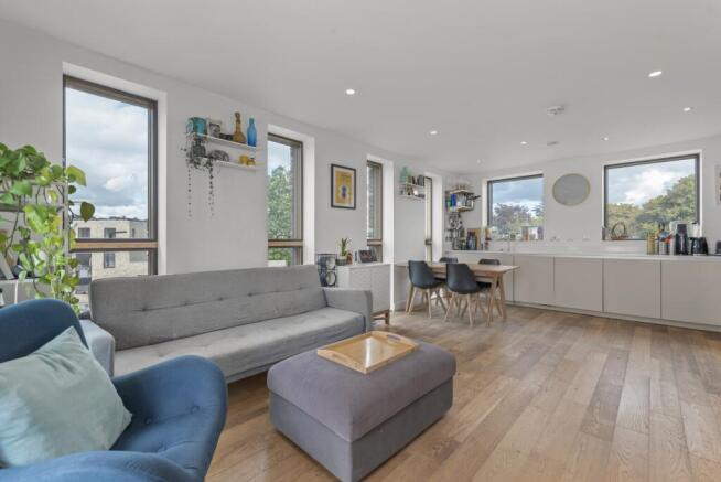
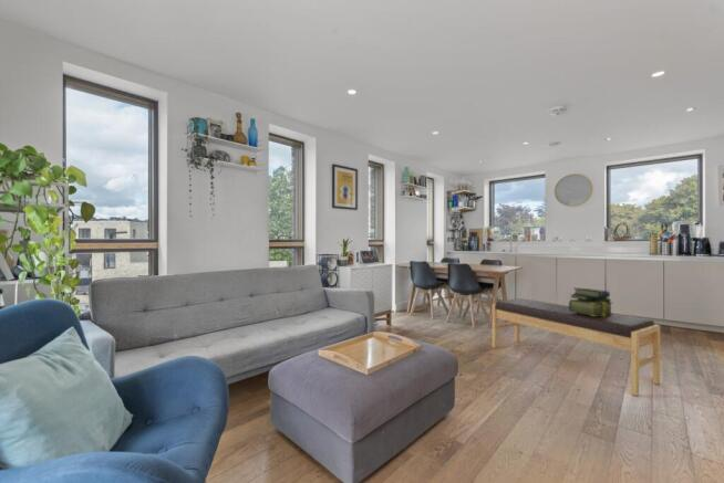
+ bench (563, 334)
+ stack of books (590, 300)
